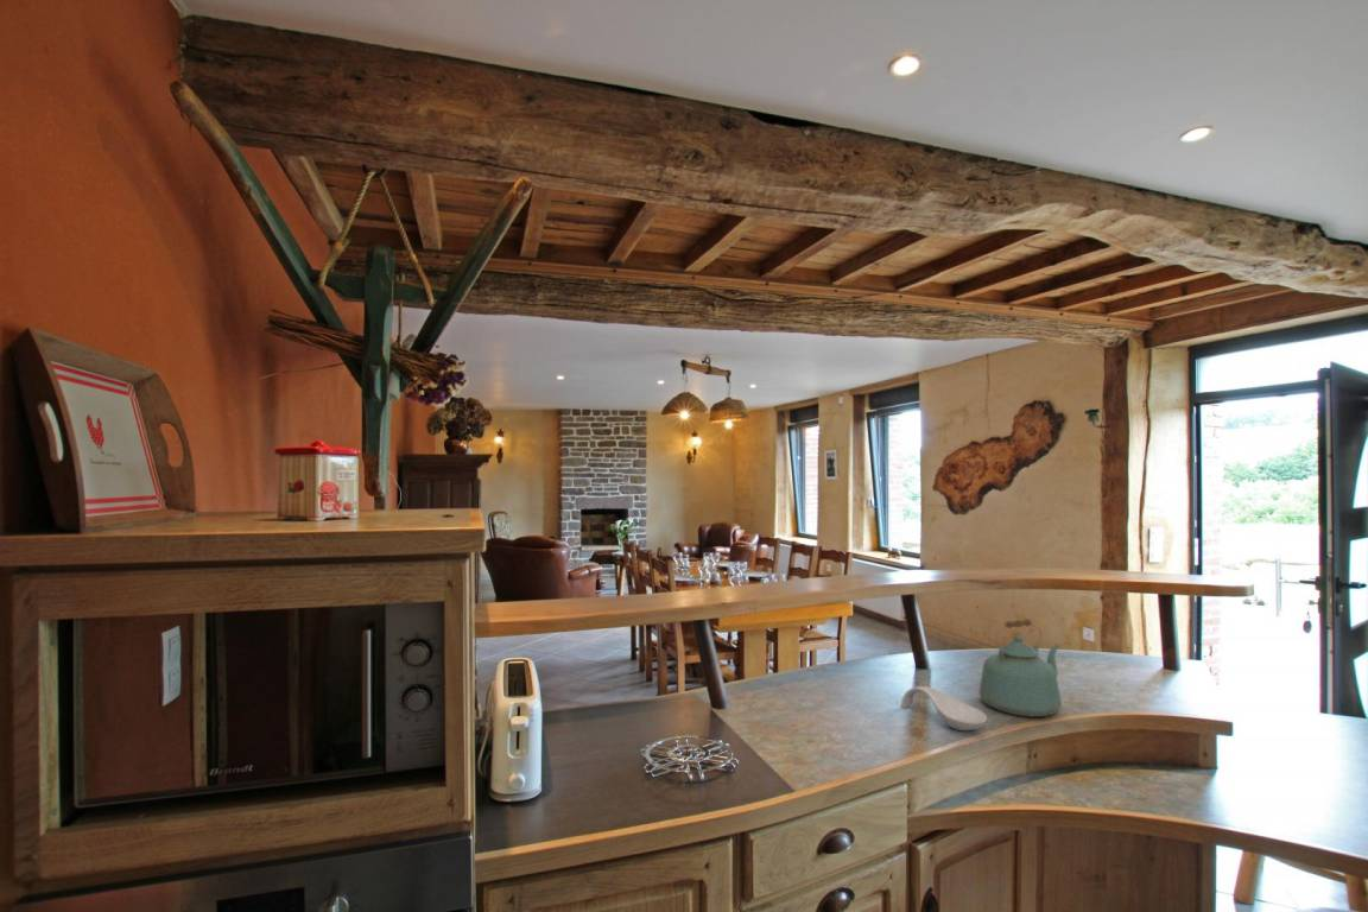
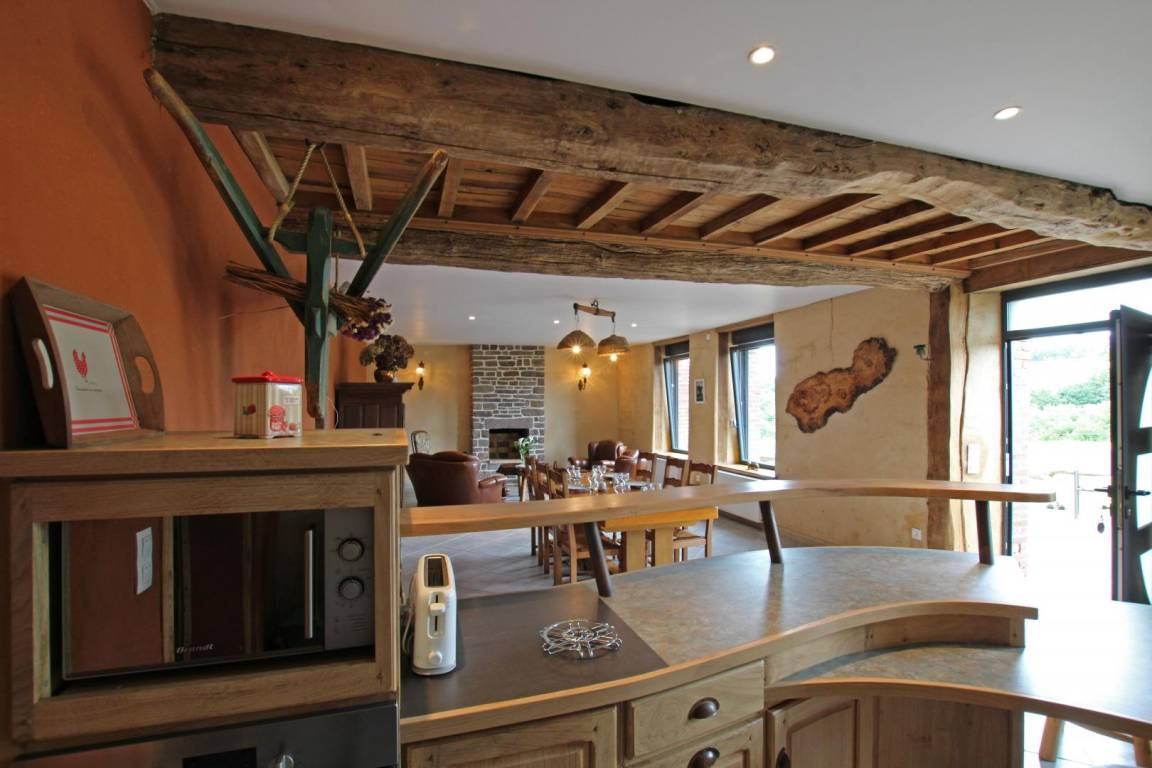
- spoon rest (942, 707)
- kettle (1024, 661)
